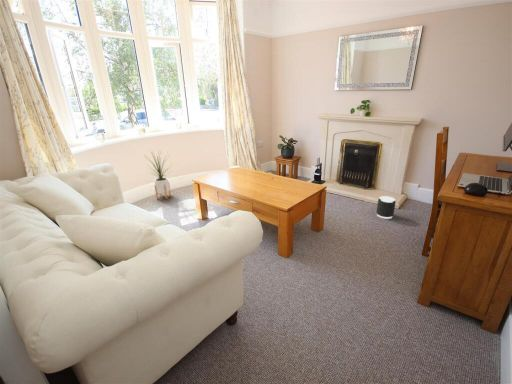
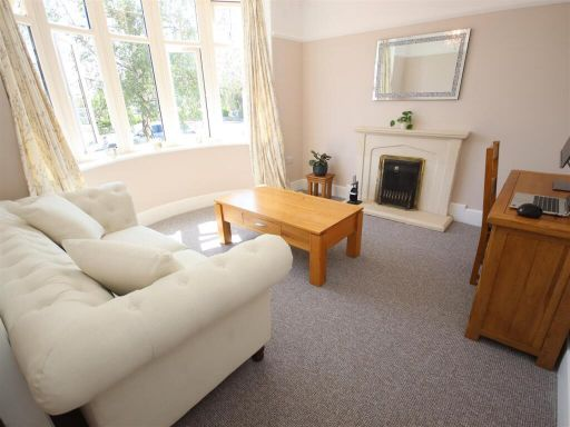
- speaker (385, 207)
- house plant (160, 173)
